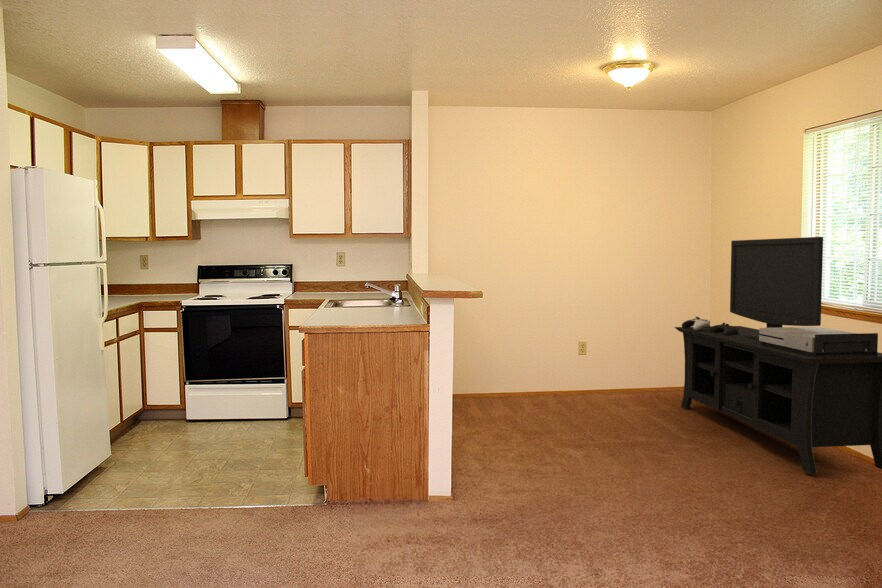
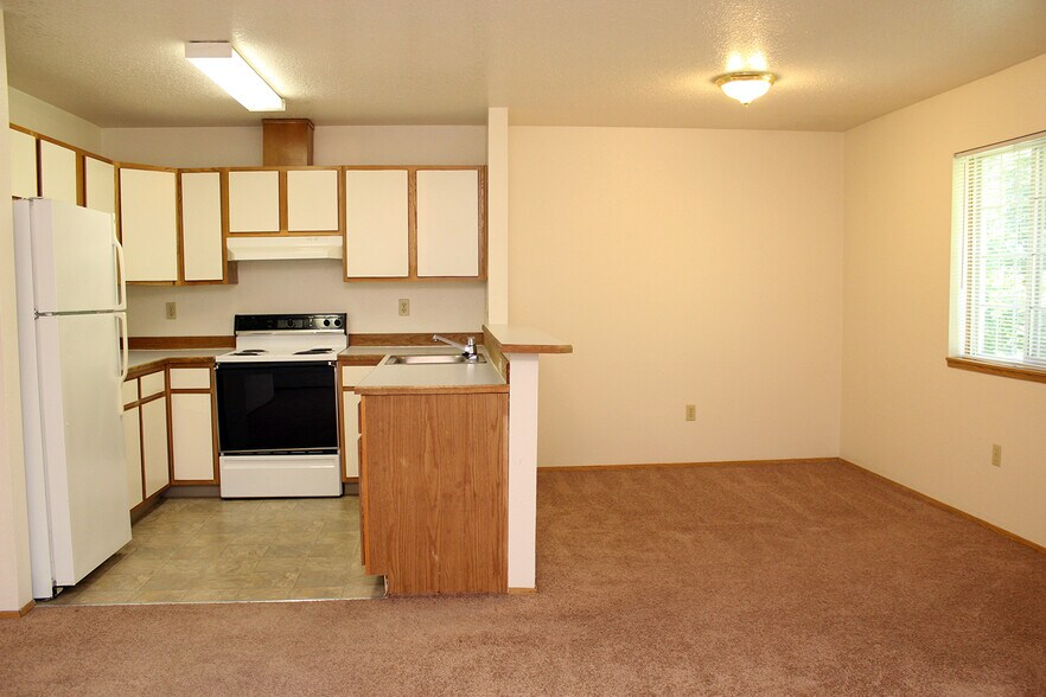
- media console (767, 337)
